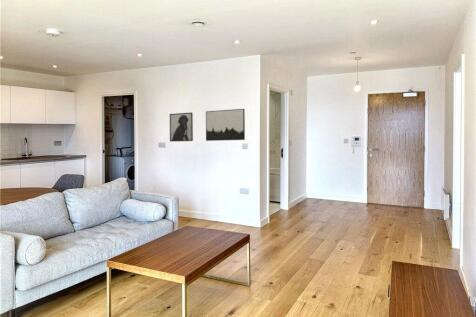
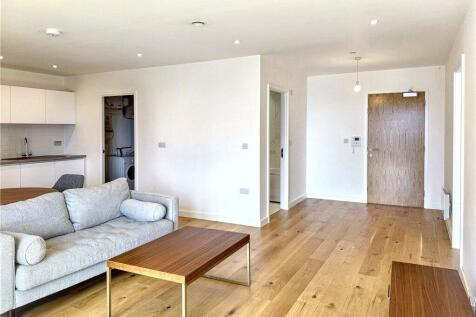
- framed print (181, 127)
- wall art (224, 125)
